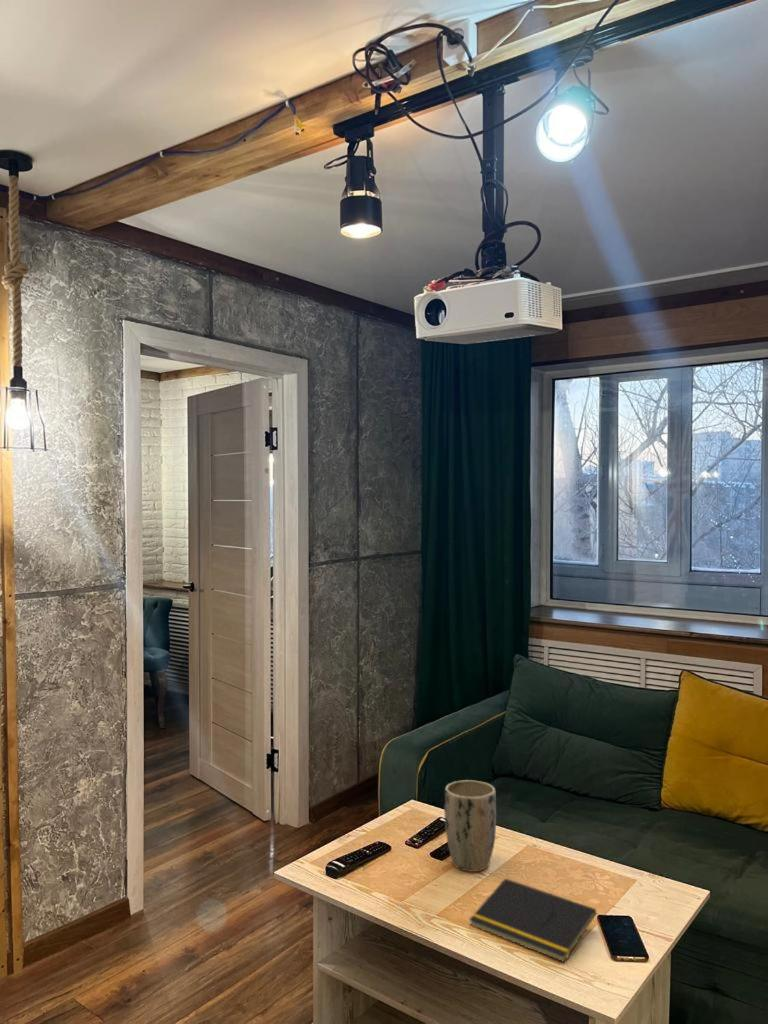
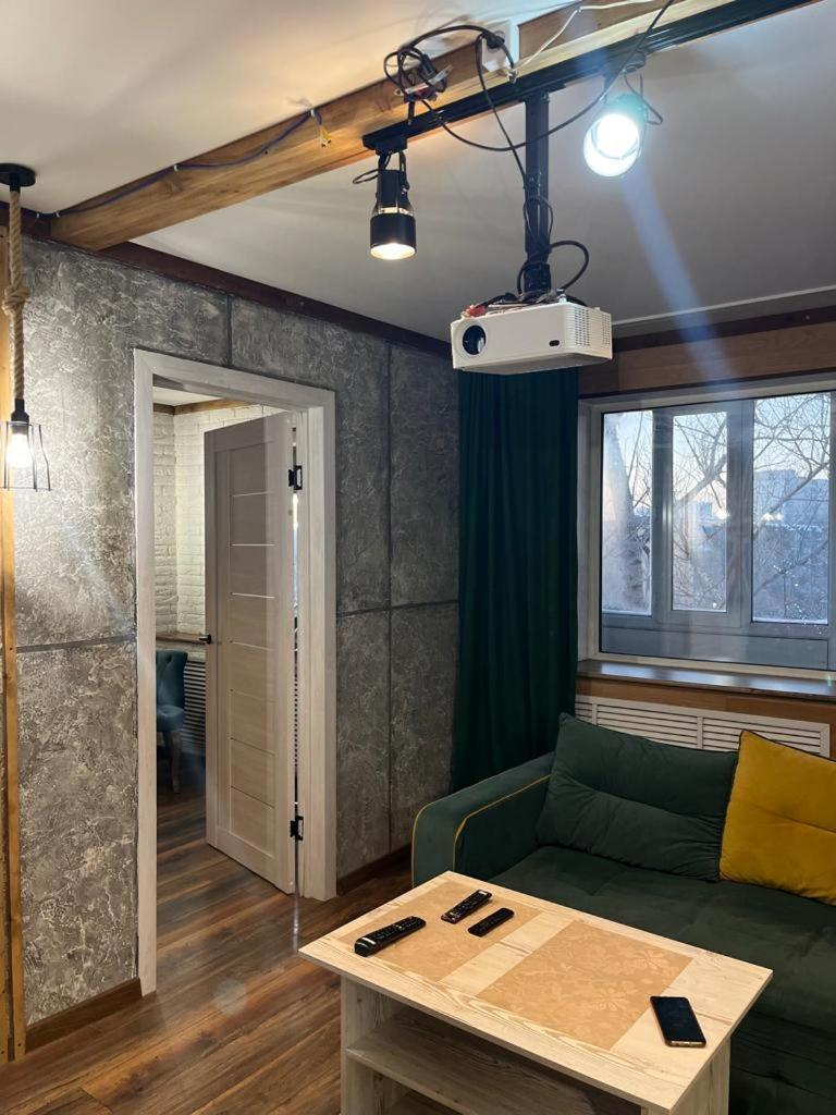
- plant pot (470, 825)
- notepad (532, 916)
